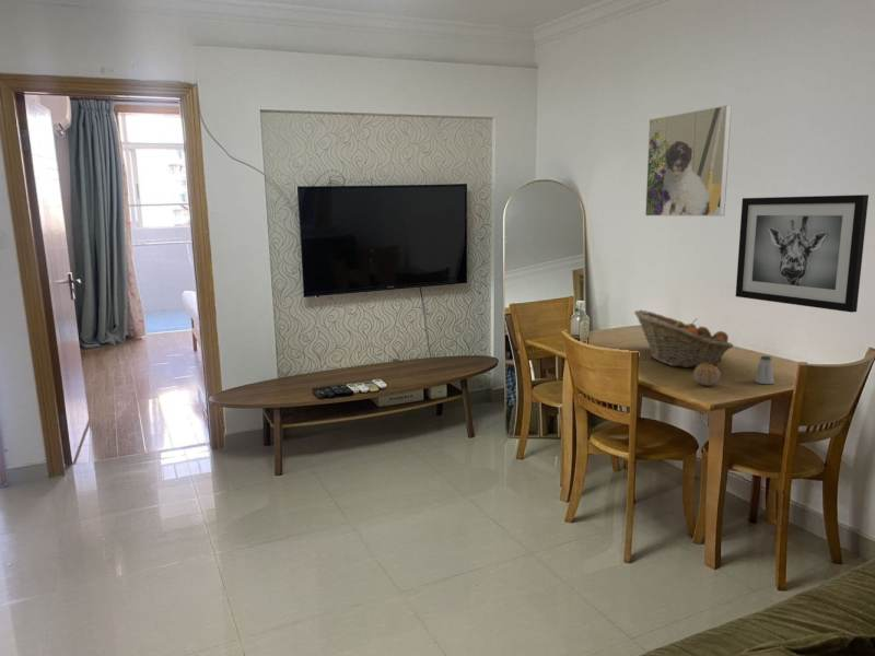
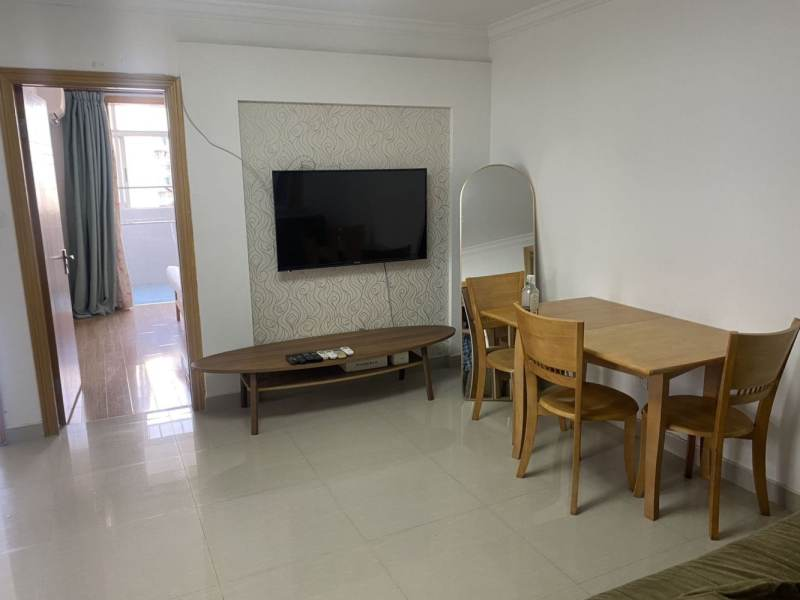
- saltshaker (765, 368)
- wall art (795, 250)
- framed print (685, 165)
- fruit basket (680, 336)
- fruit (707, 374)
